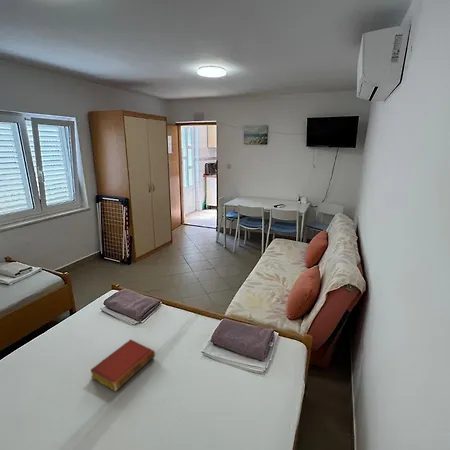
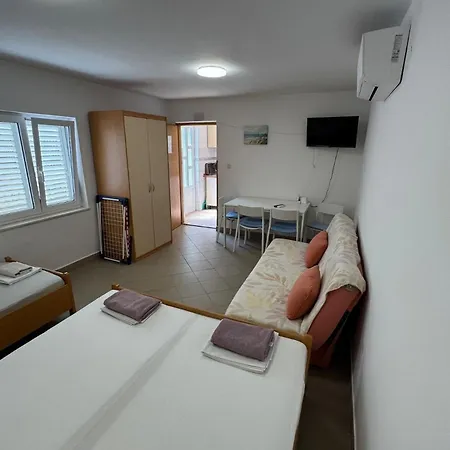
- book (124, 363)
